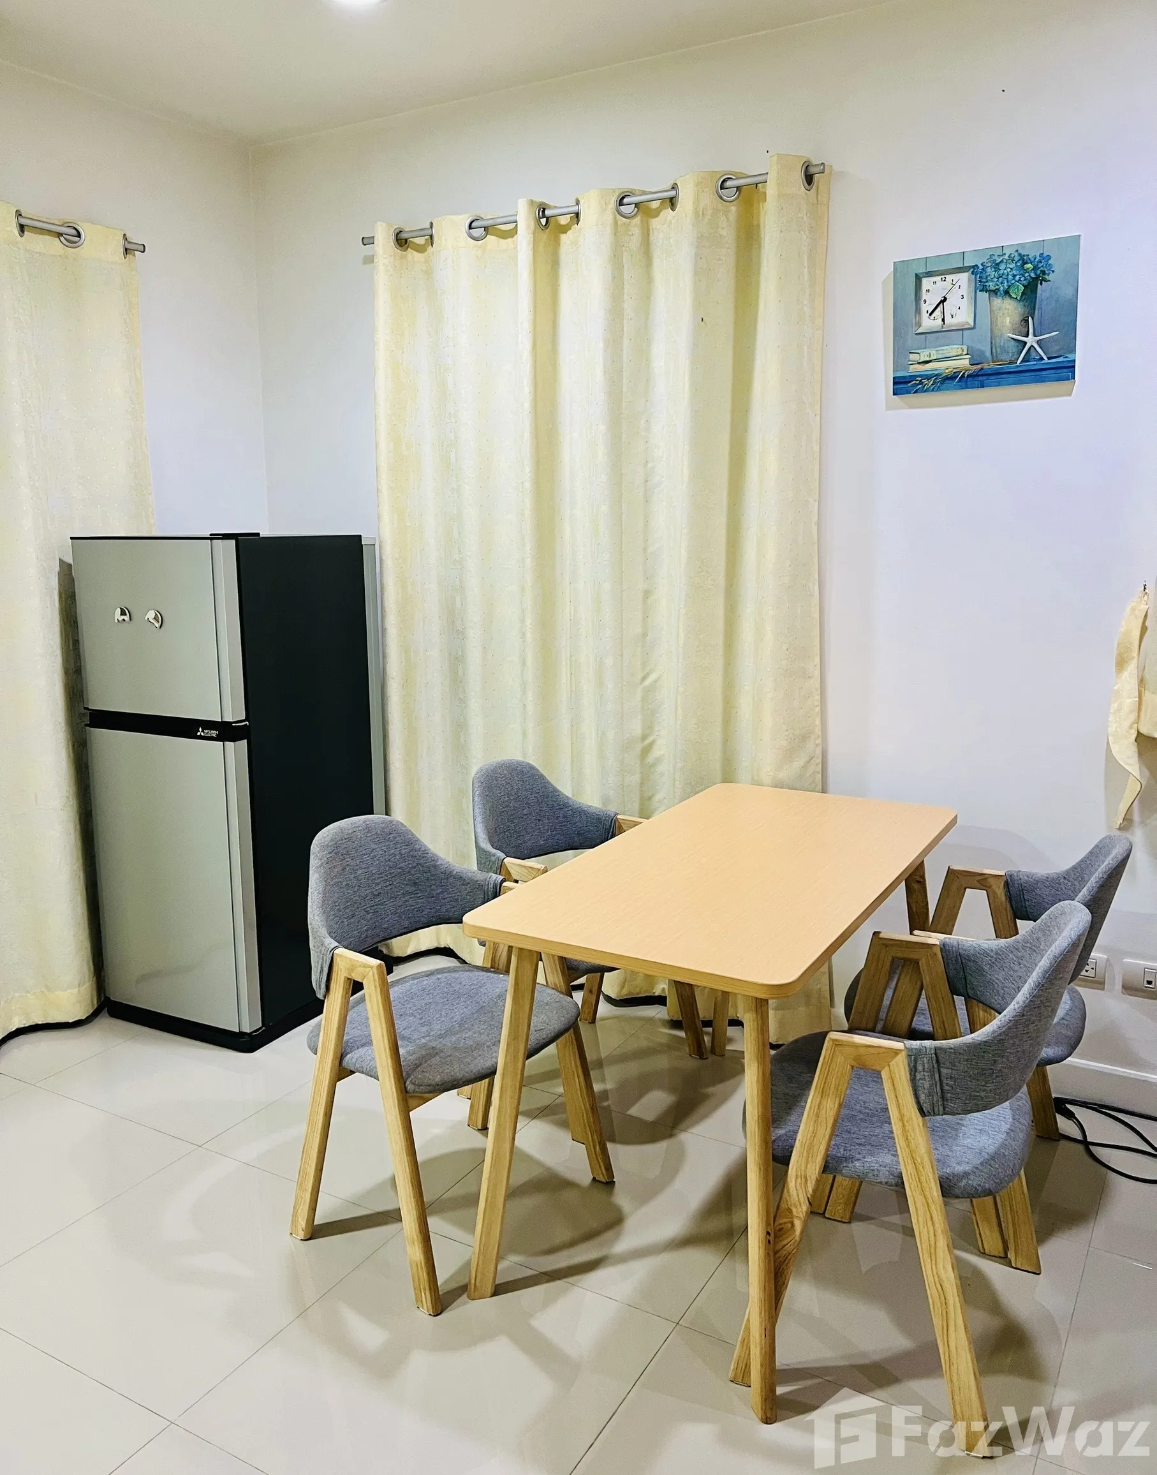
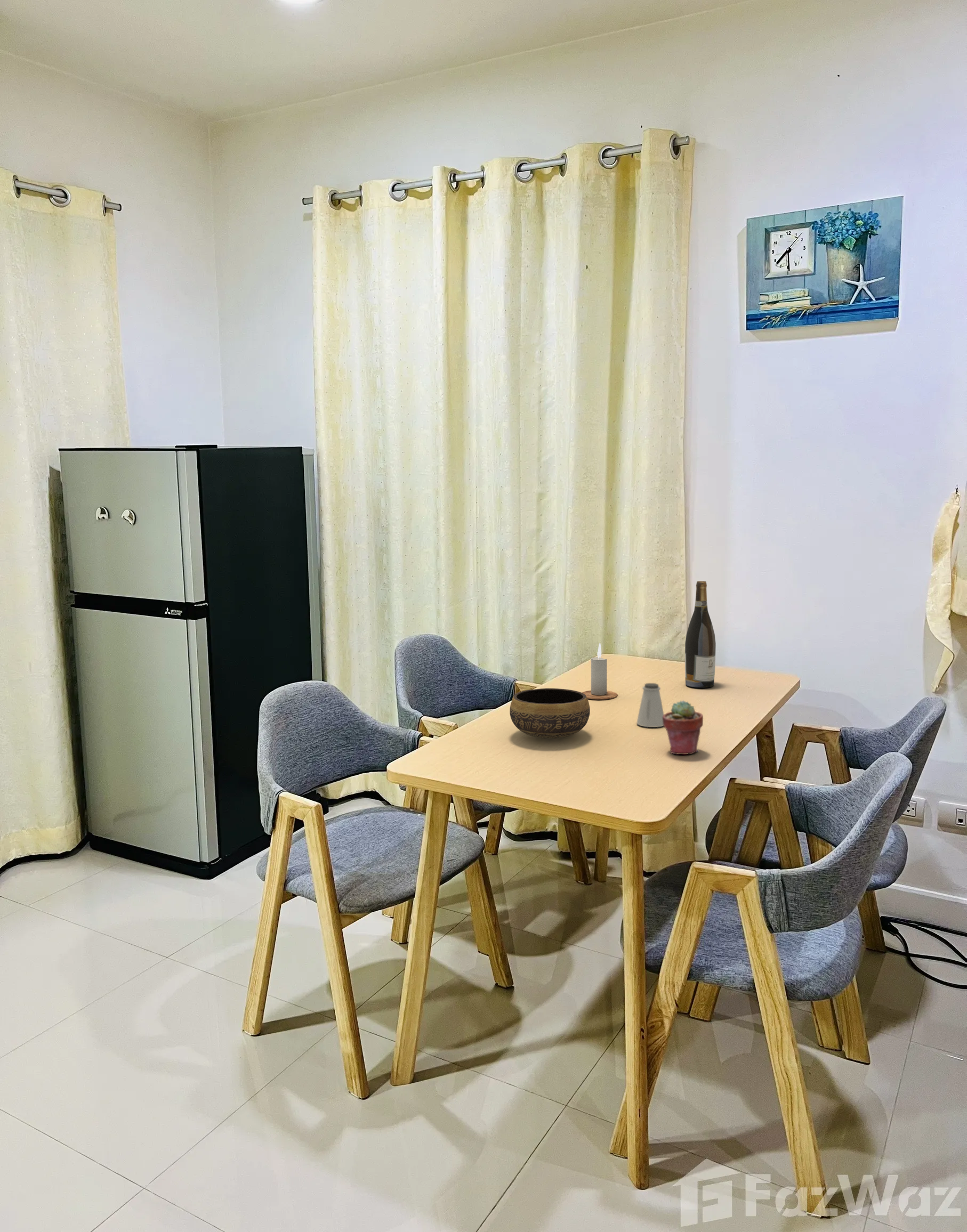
+ saltshaker (651, 704)
+ bowl (550, 715)
+ wine bottle (700, 634)
+ candle (599, 669)
+ potted succulent (683, 725)
